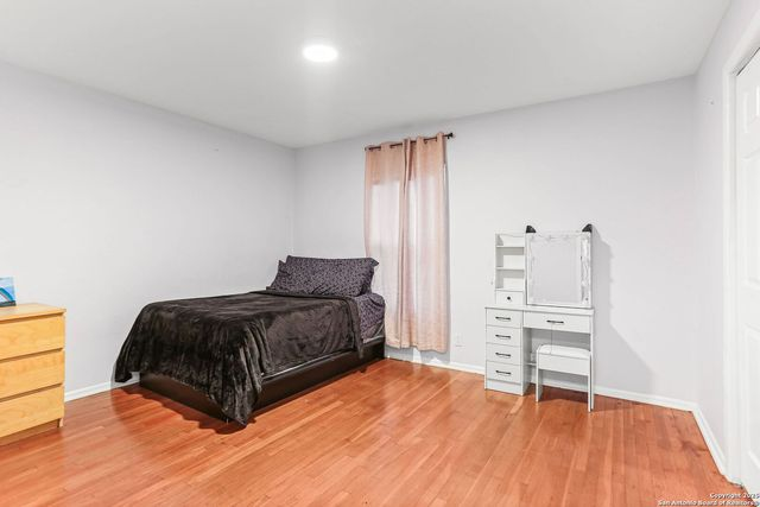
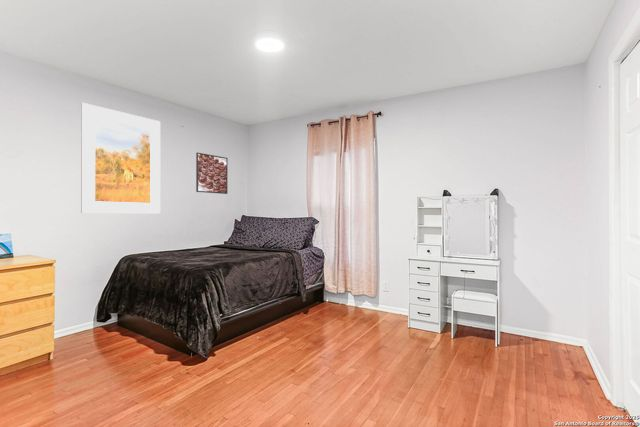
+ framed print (212, 174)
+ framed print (124, 163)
